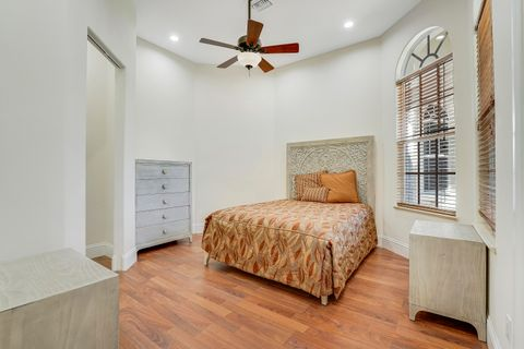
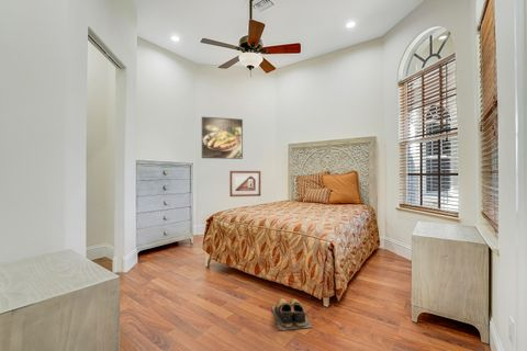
+ shoes (290, 308)
+ picture frame (245, 183)
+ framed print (222, 138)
